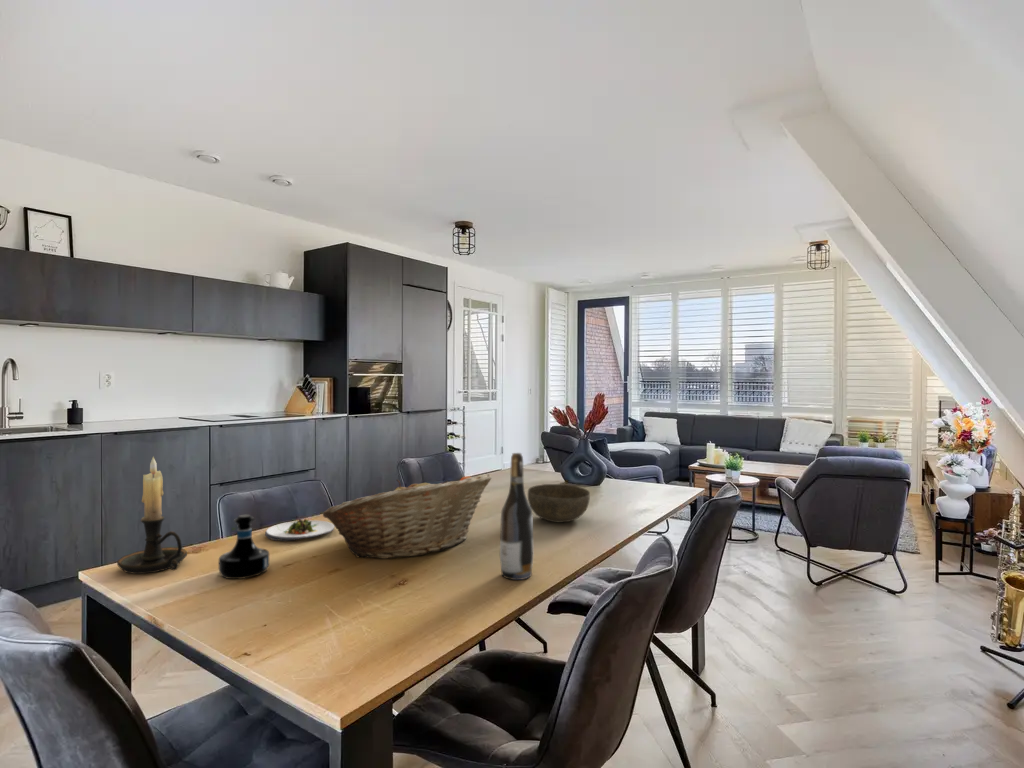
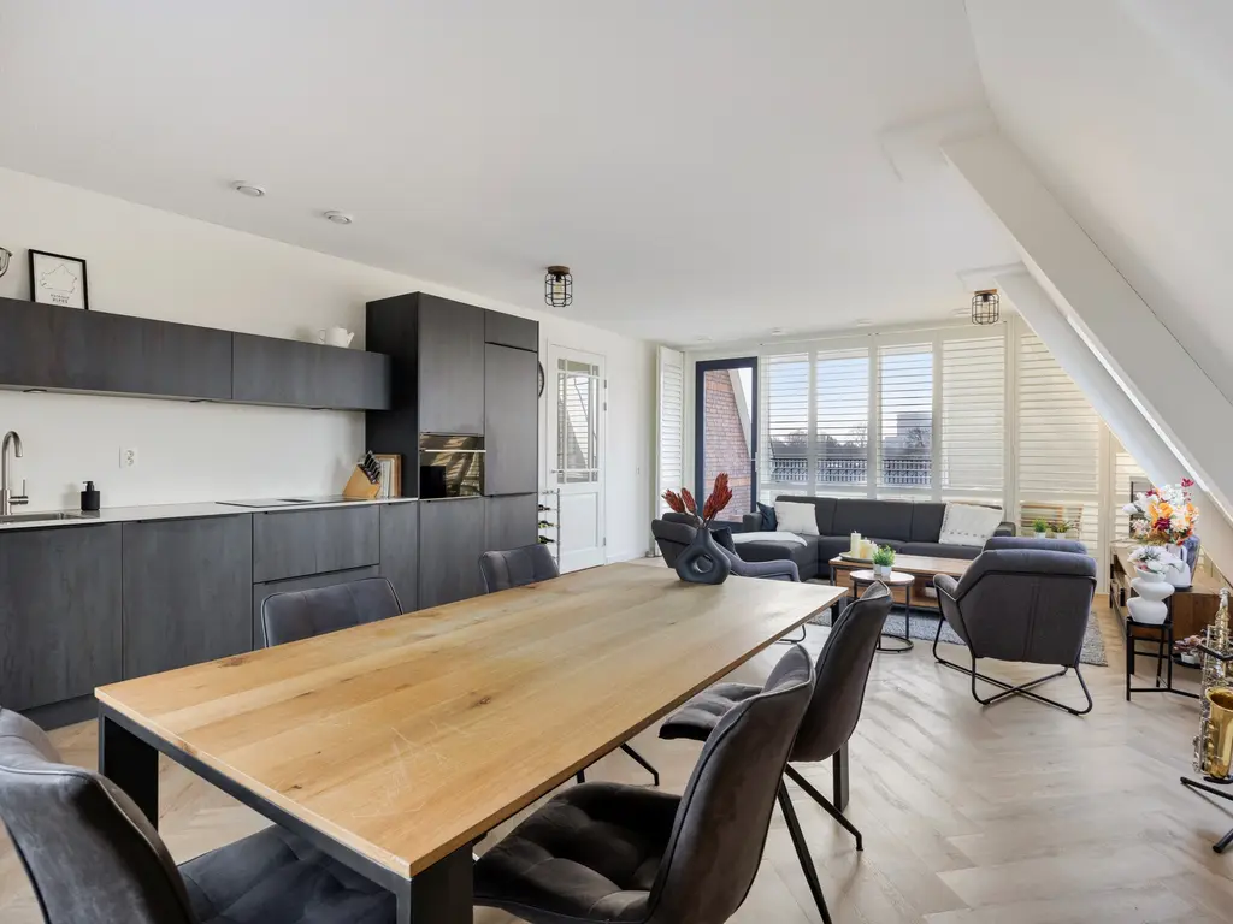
- fruit basket (412, 508)
- bowl (558, 504)
- wine bottle (516, 514)
- salad plate (300, 525)
- tequila bottle (244, 543)
- candle holder (158, 512)
